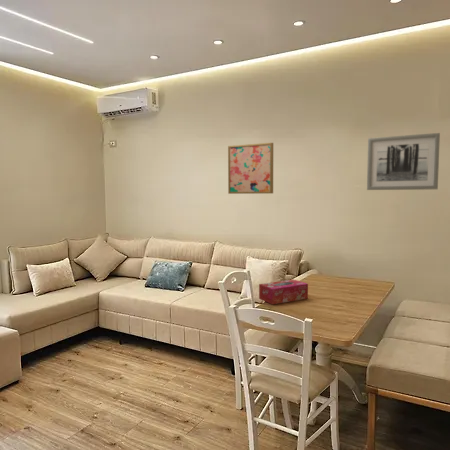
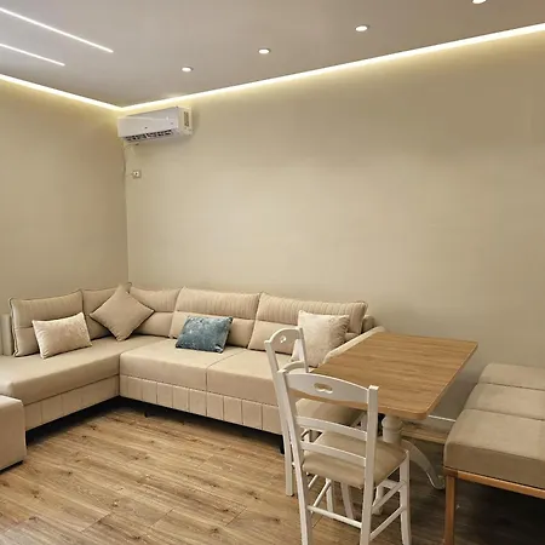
- wall art (250, 169)
- tissue box (283, 291)
- wall art (401, 162)
